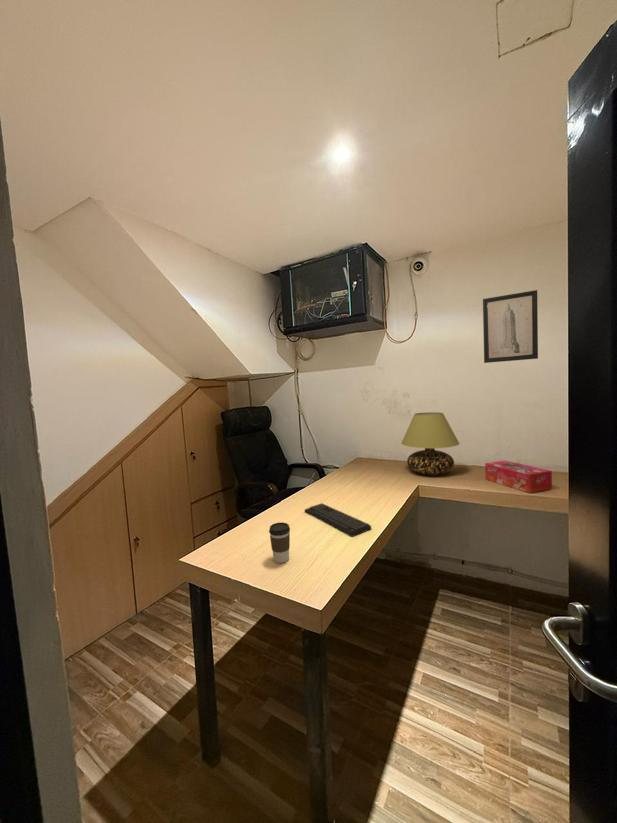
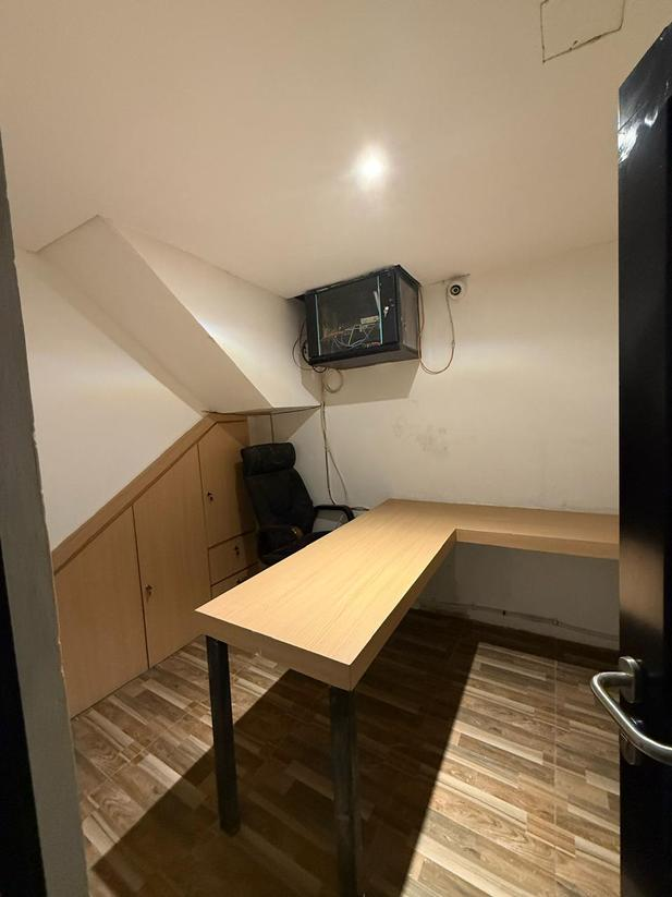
- tissue box (516, 475)
- keyboard (335, 517)
- wall art (509, 328)
- coffee cup (280, 542)
- table lamp (429, 443)
